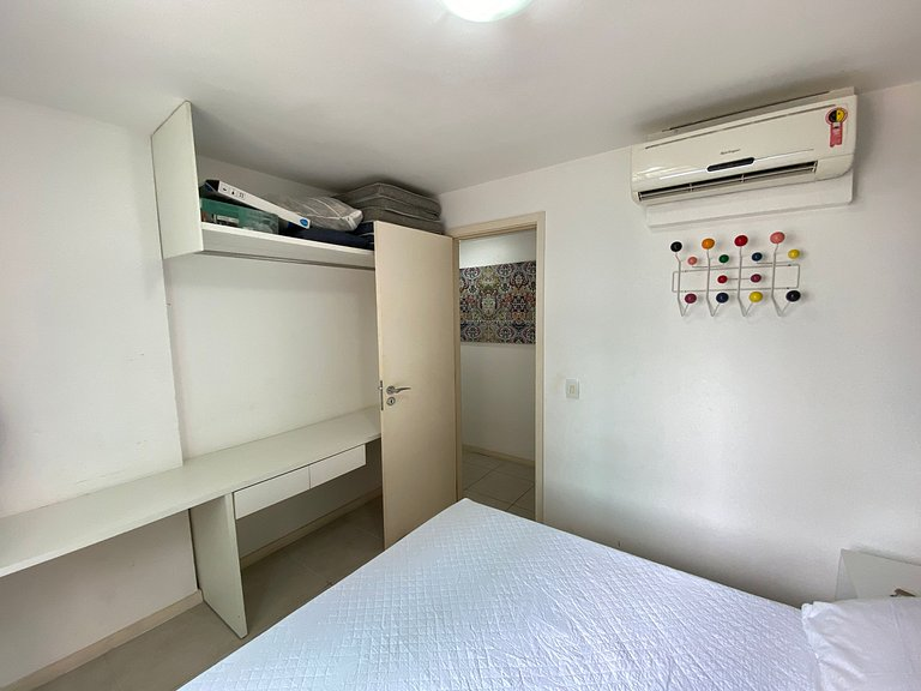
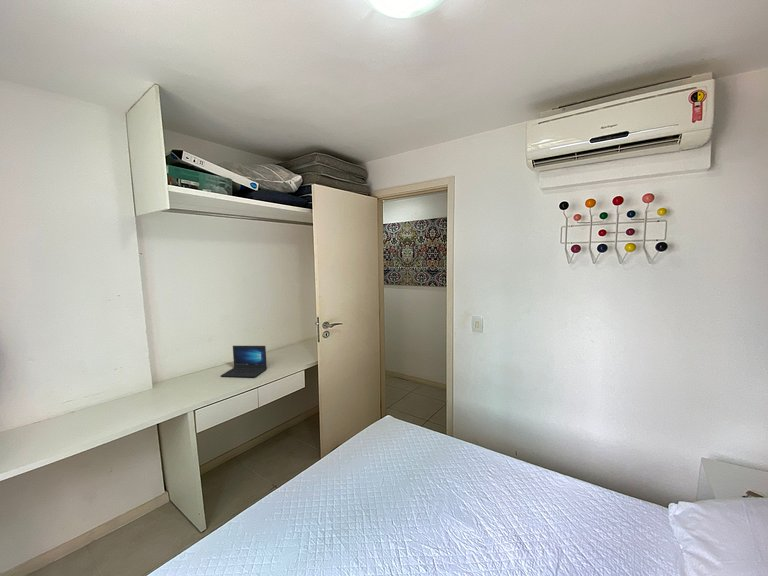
+ laptop (243, 360)
